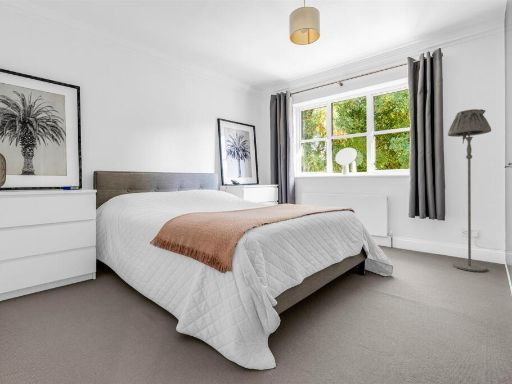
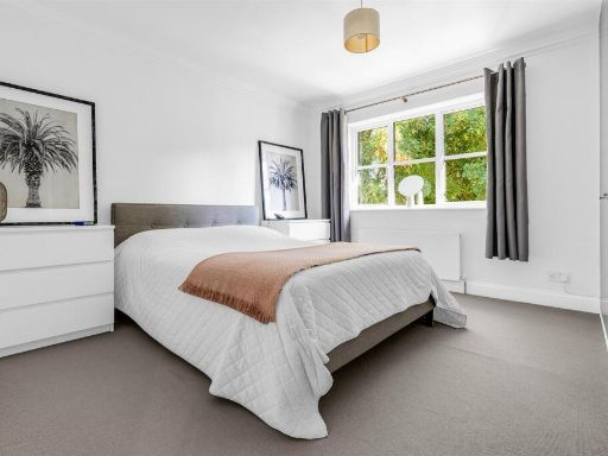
- floor lamp (468, 189)
